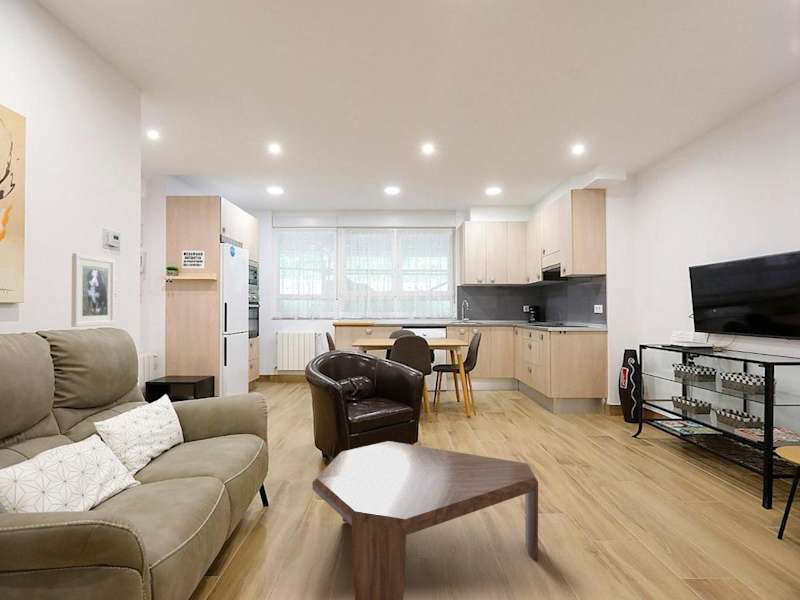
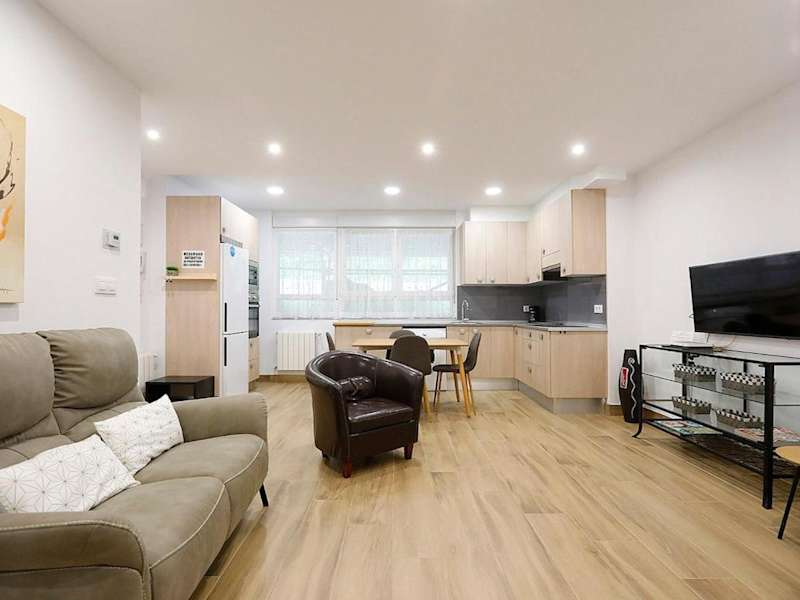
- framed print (94, 291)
- coffee table (426, 510)
